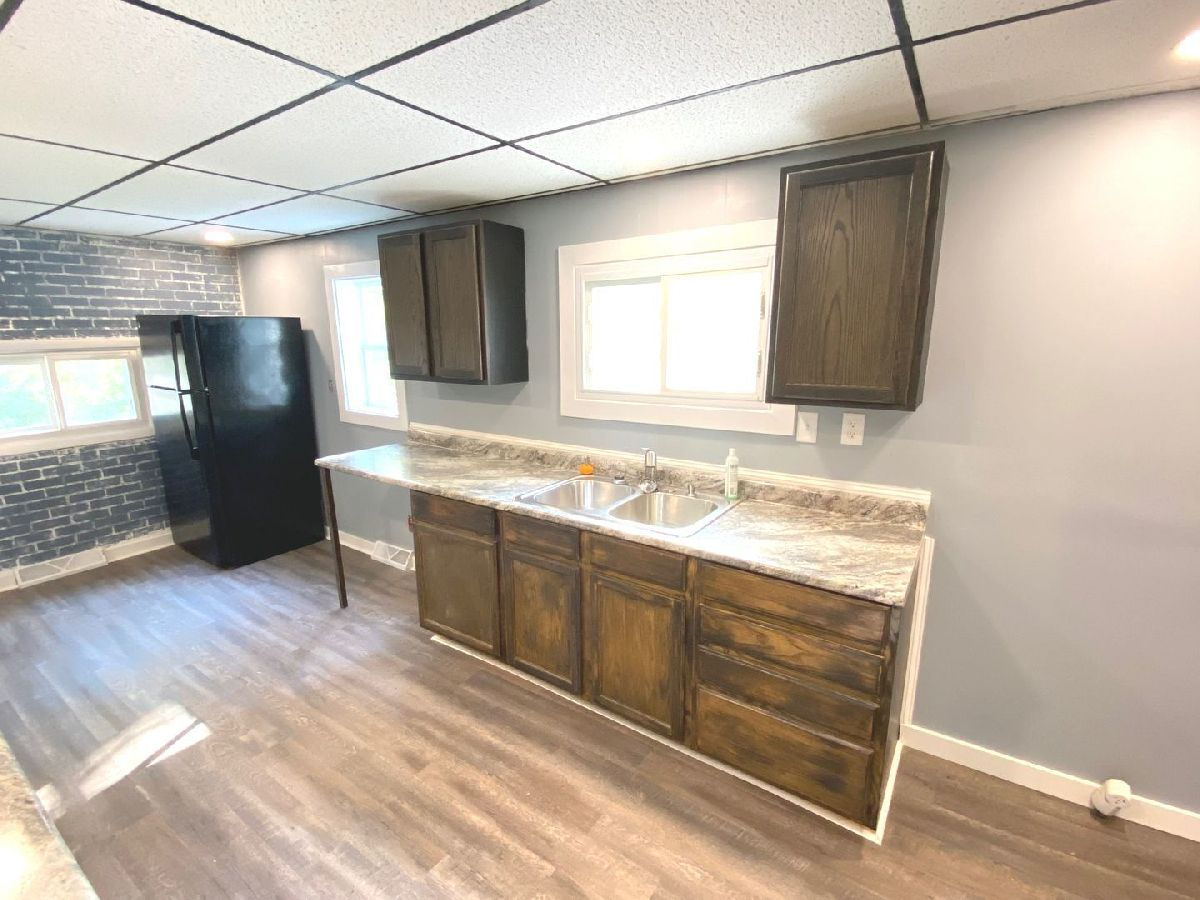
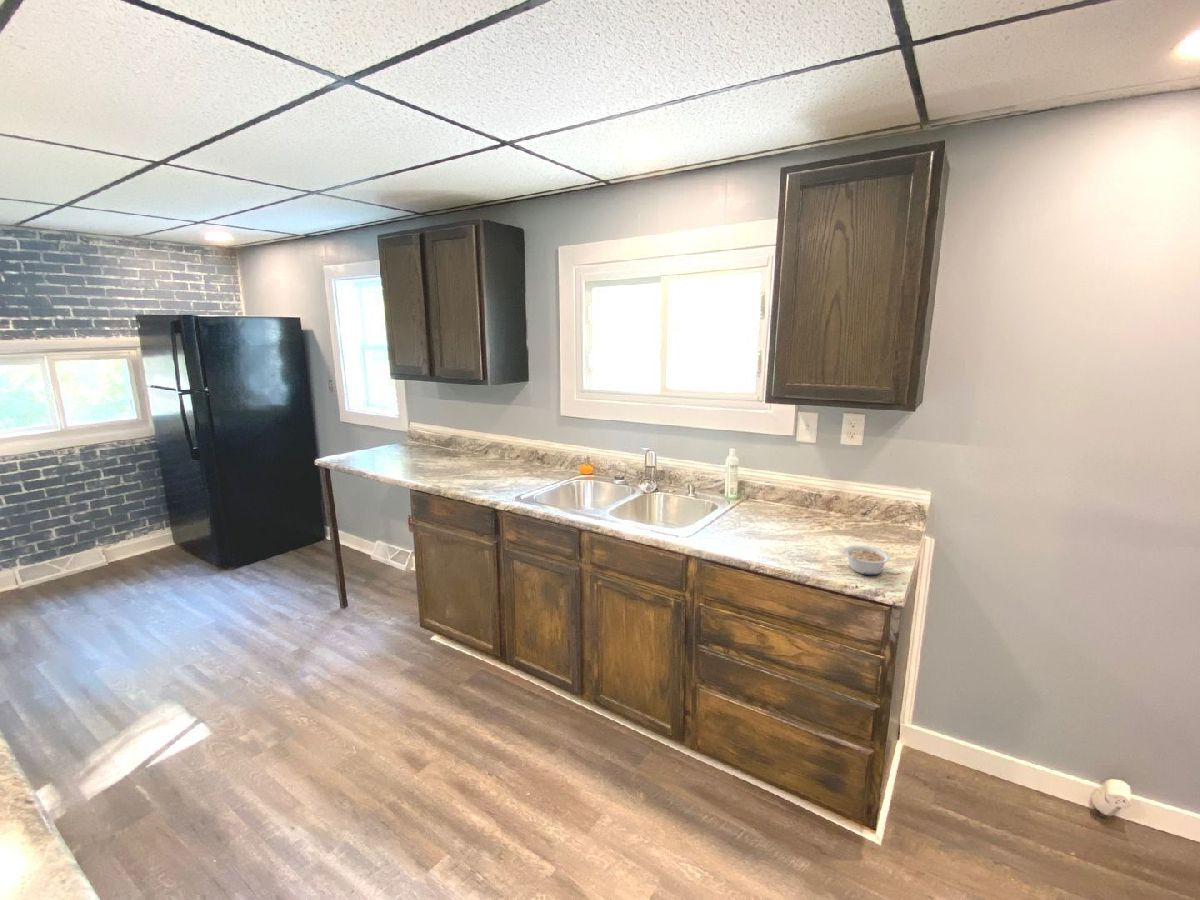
+ legume (866, 560)
